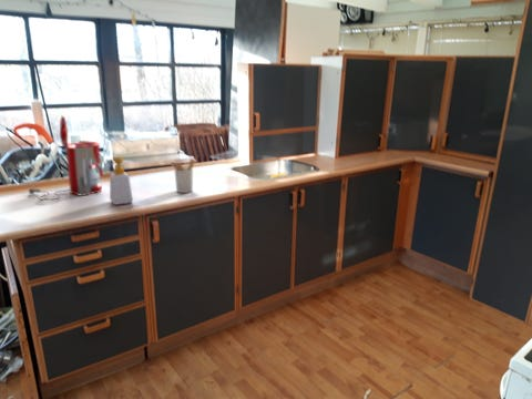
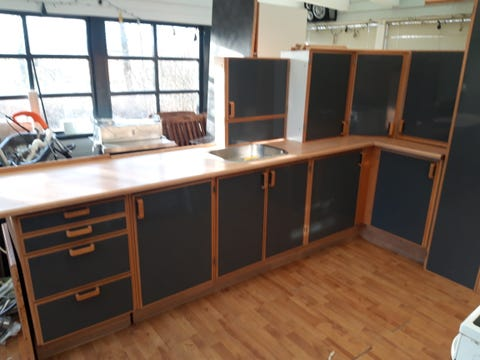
- coffee maker (66, 155)
- soap bottle (120, 181)
- utensil holder (181, 175)
